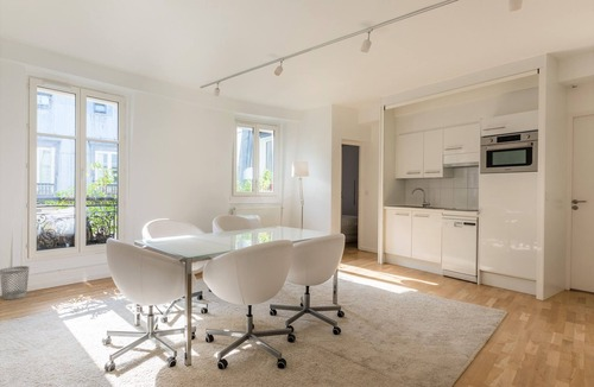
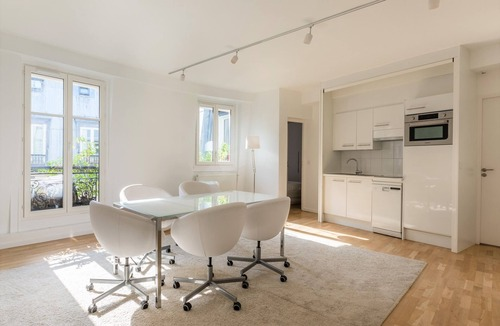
- wastebasket (14, 281)
